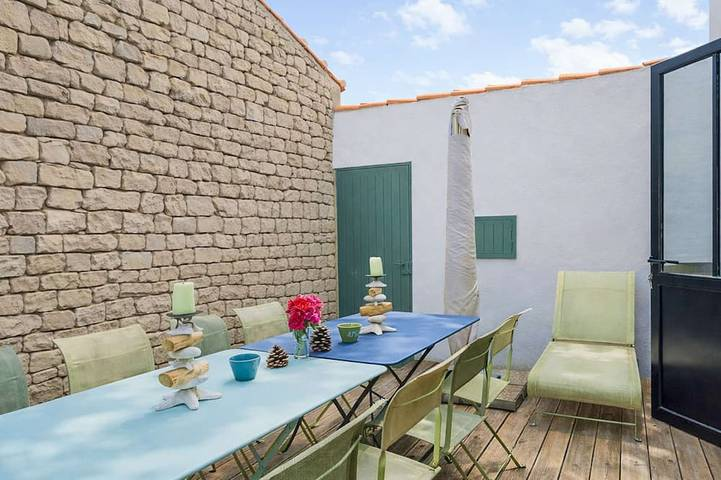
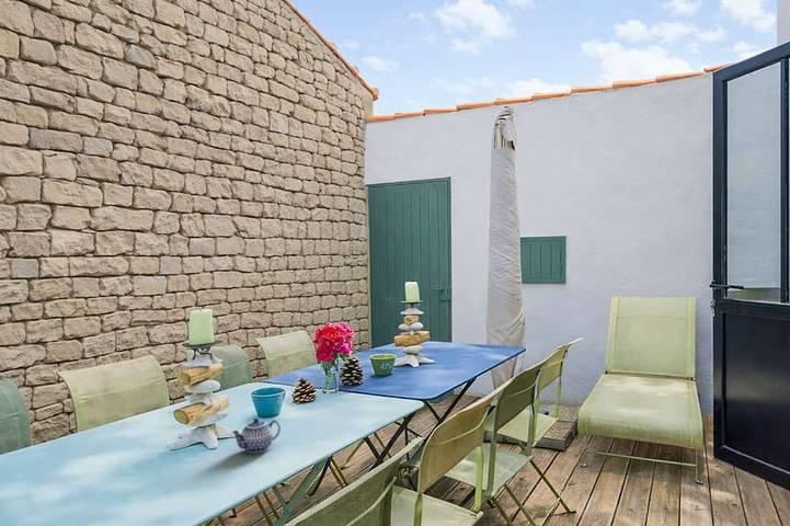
+ teapot (256, 434)
